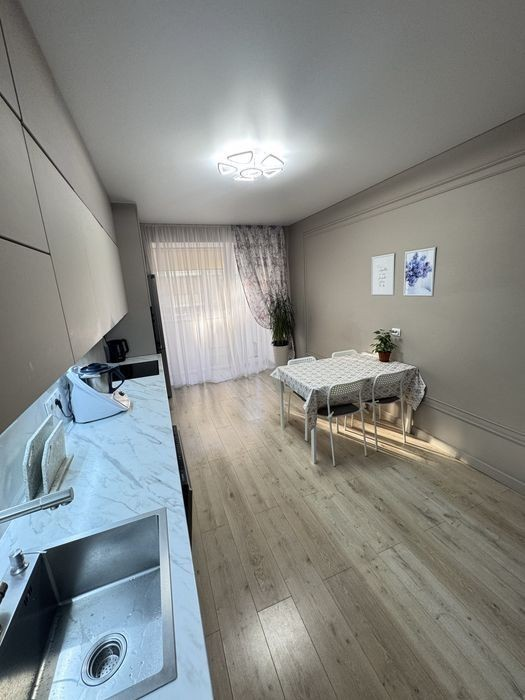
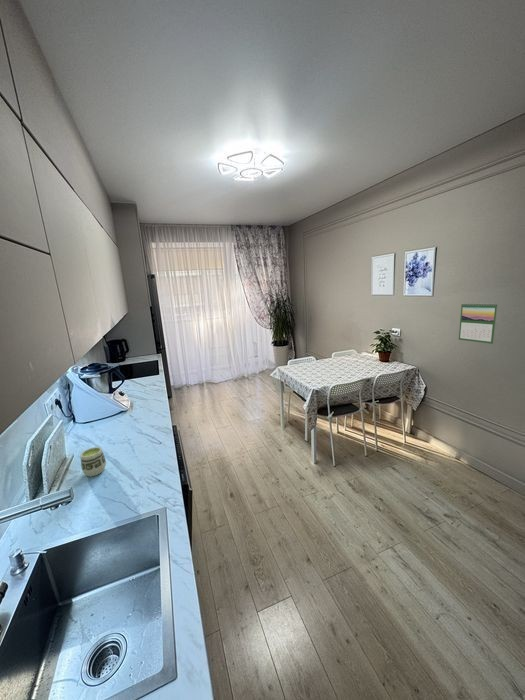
+ calendar (476, 322)
+ cup (93, 461)
